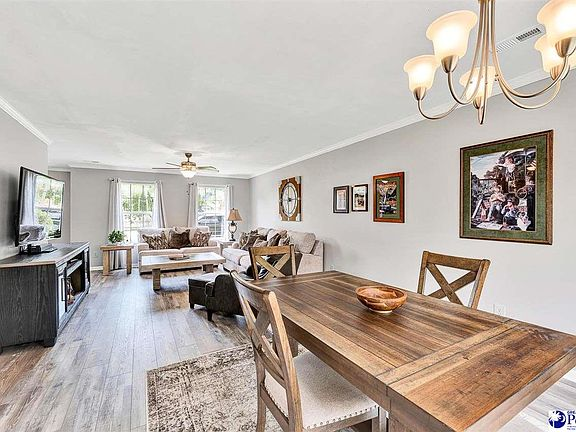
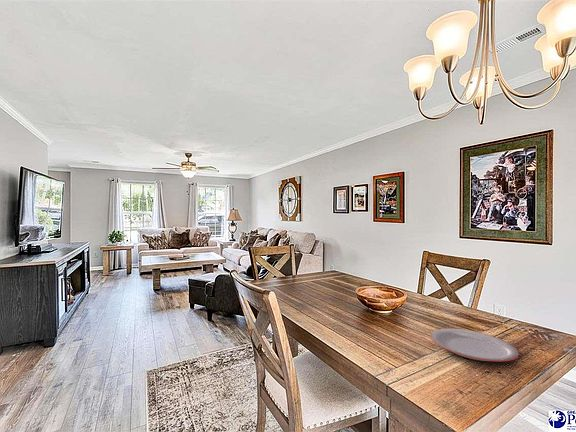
+ plate (471, 345)
